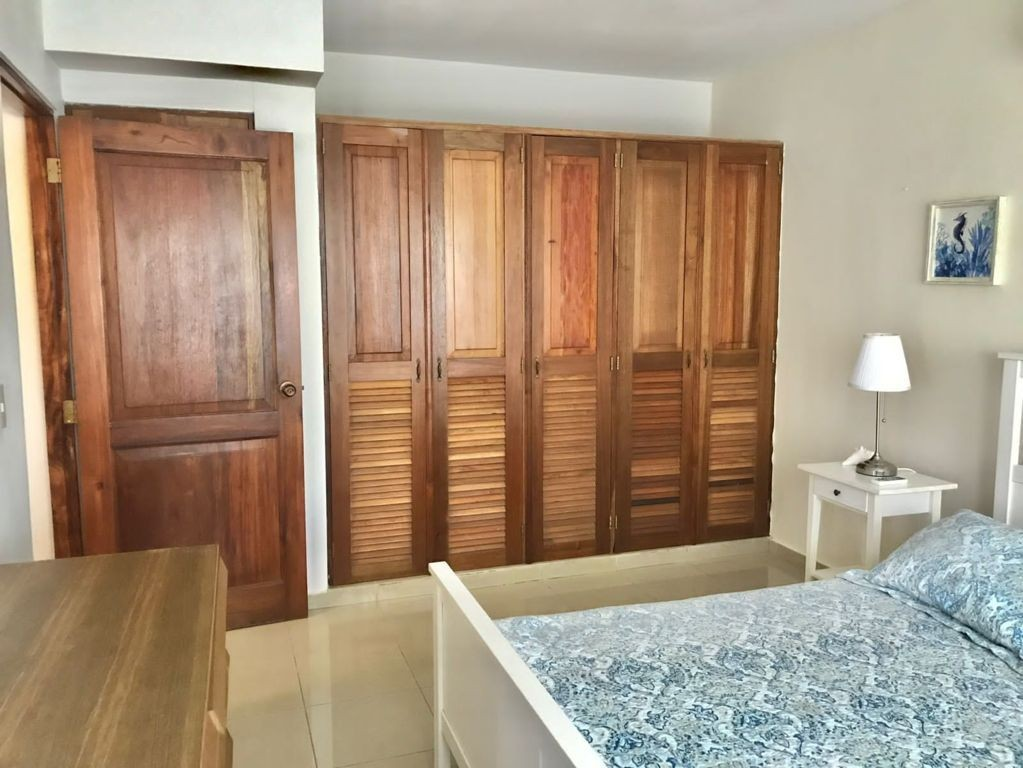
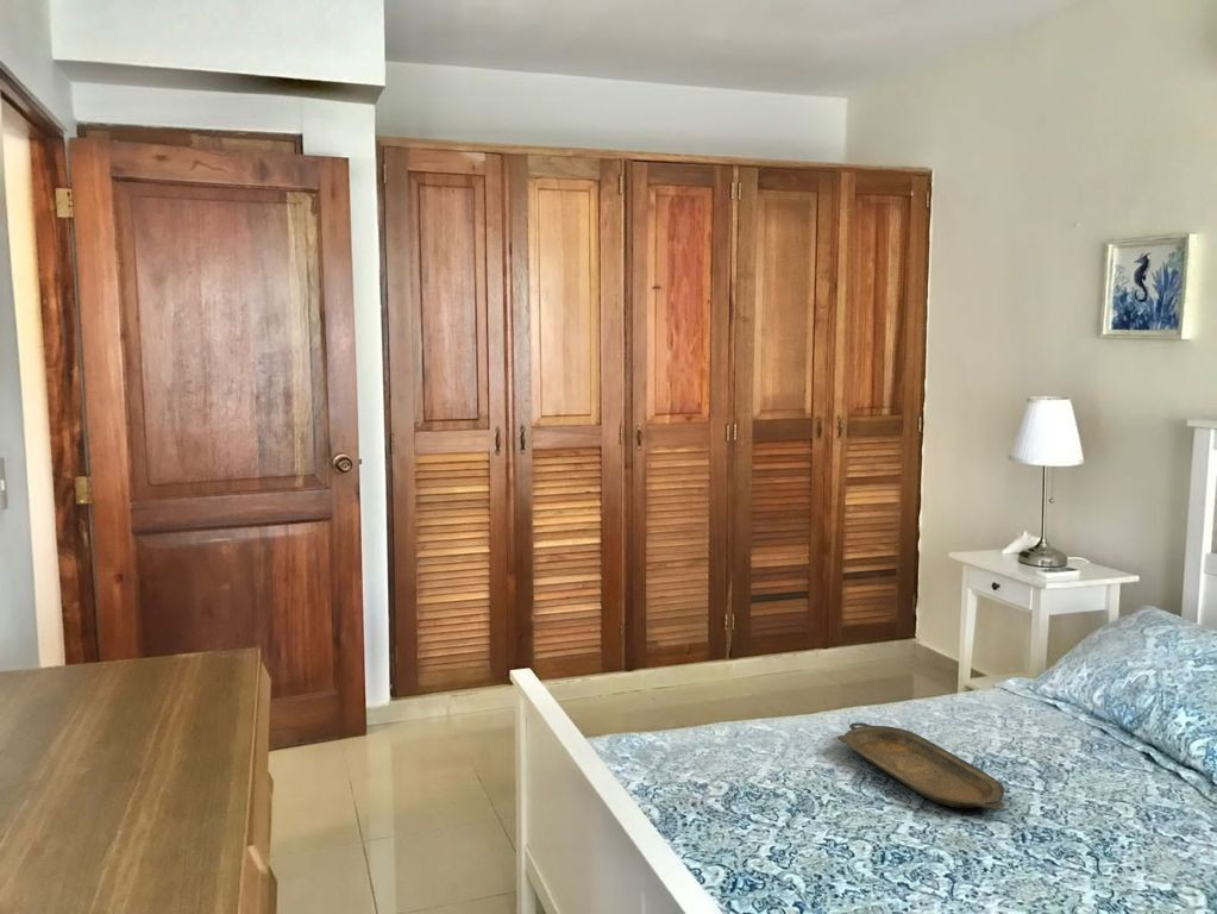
+ serving tray (918, 766)
